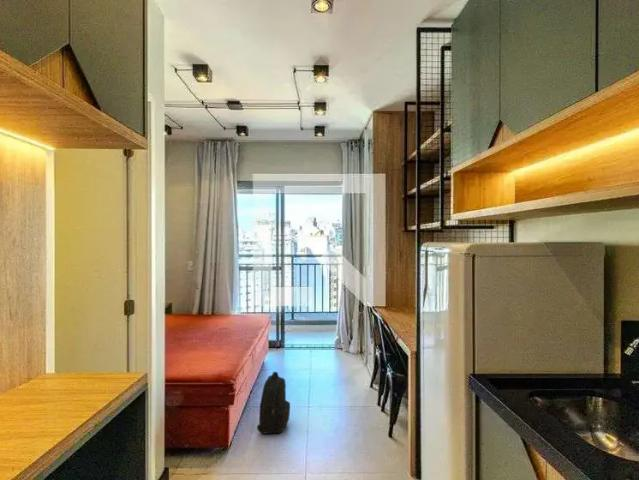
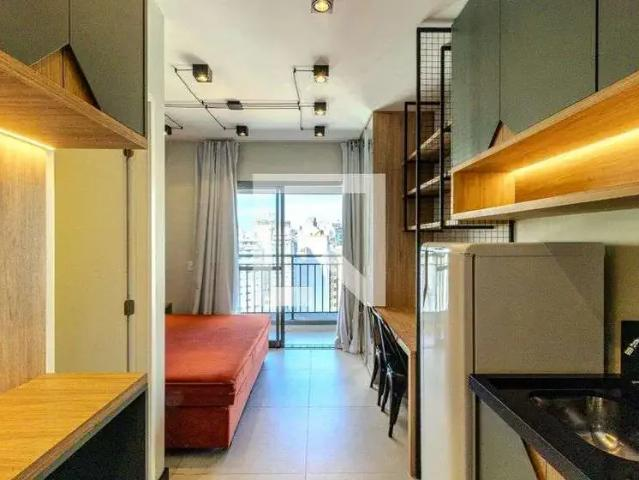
- backpack (274, 400)
